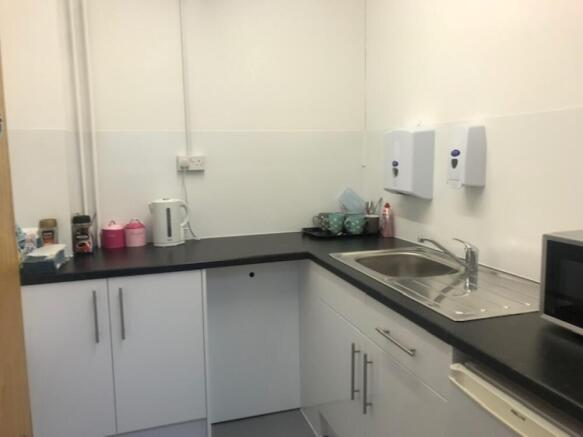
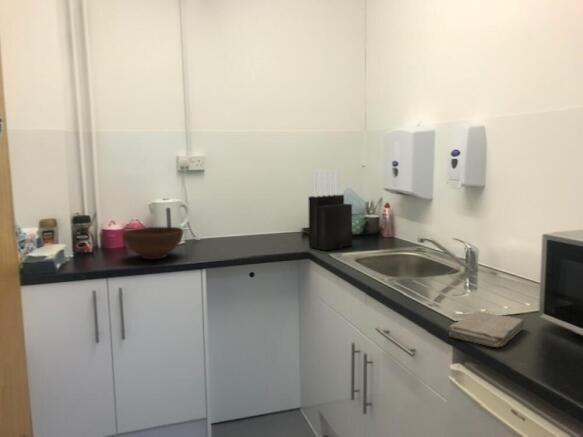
+ knife block (332, 208)
+ bowl (153, 244)
+ washcloth (486, 326)
